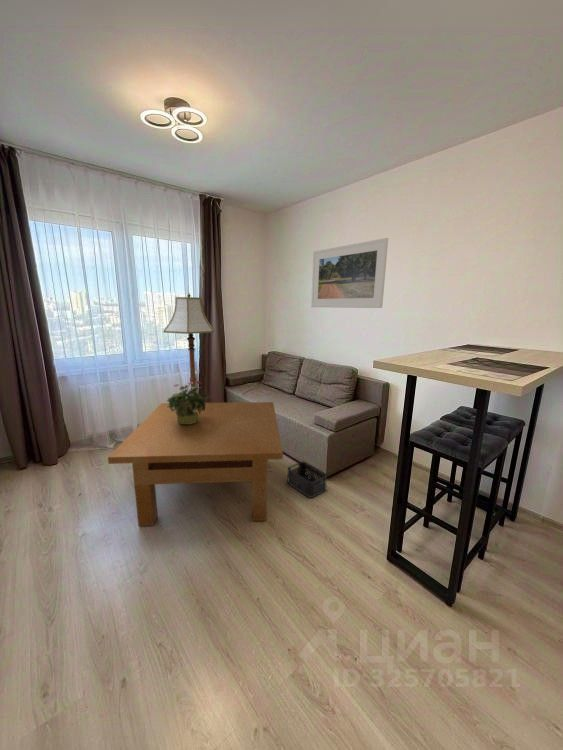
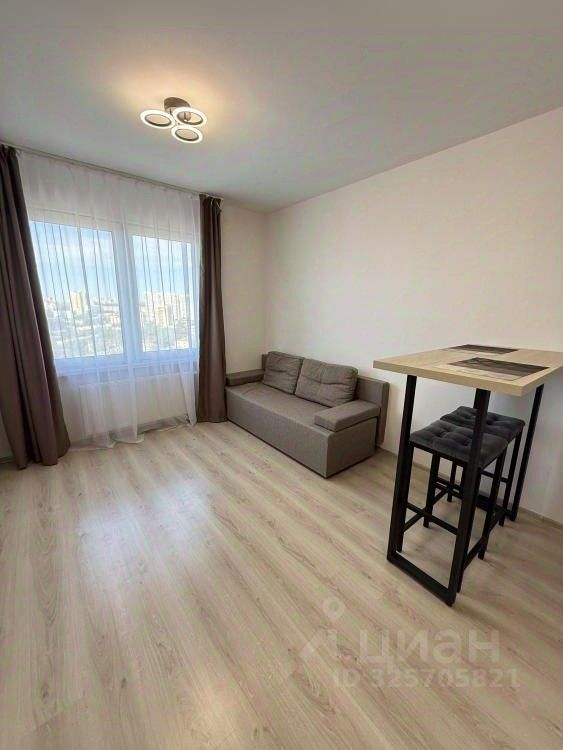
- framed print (344, 277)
- table (211, 455)
- potted plant (185, 400)
- floor lamp (192, 365)
- storage bin (306, 478)
